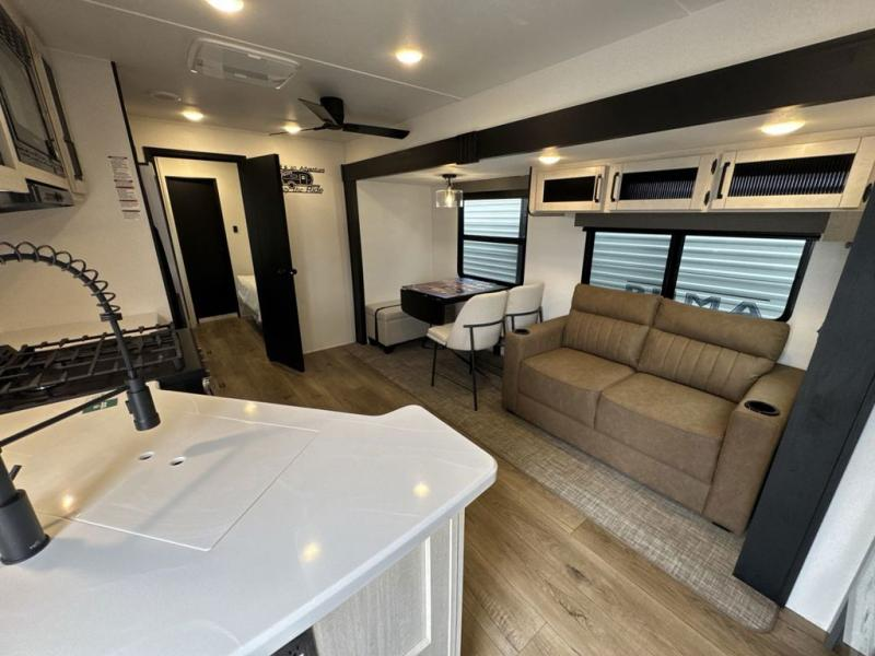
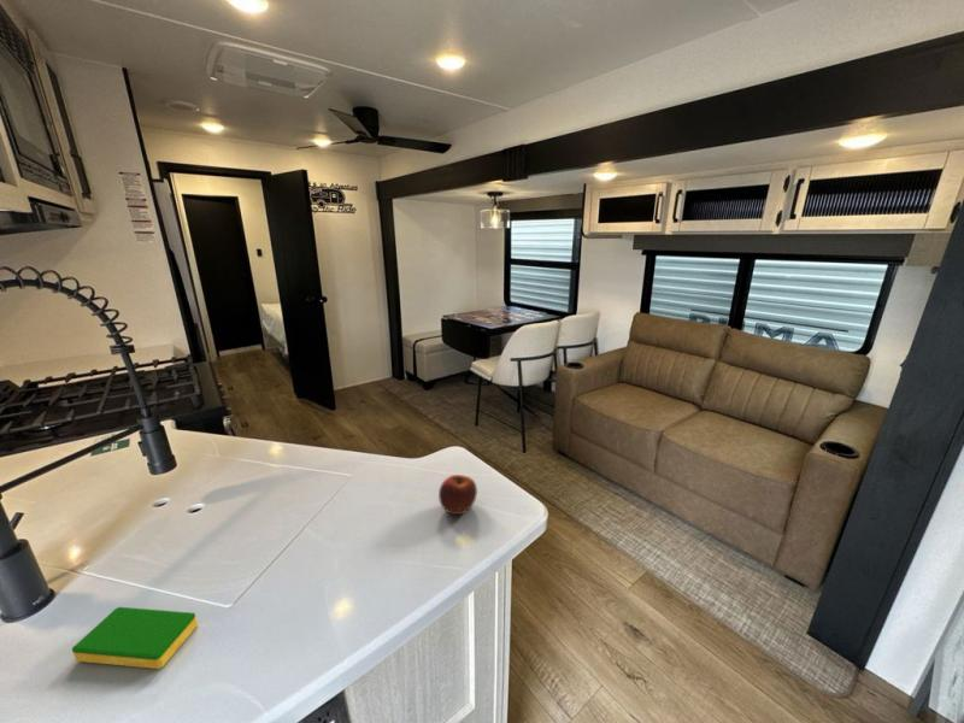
+ apple (458, 494)
+ dish sponge (137, 635)
